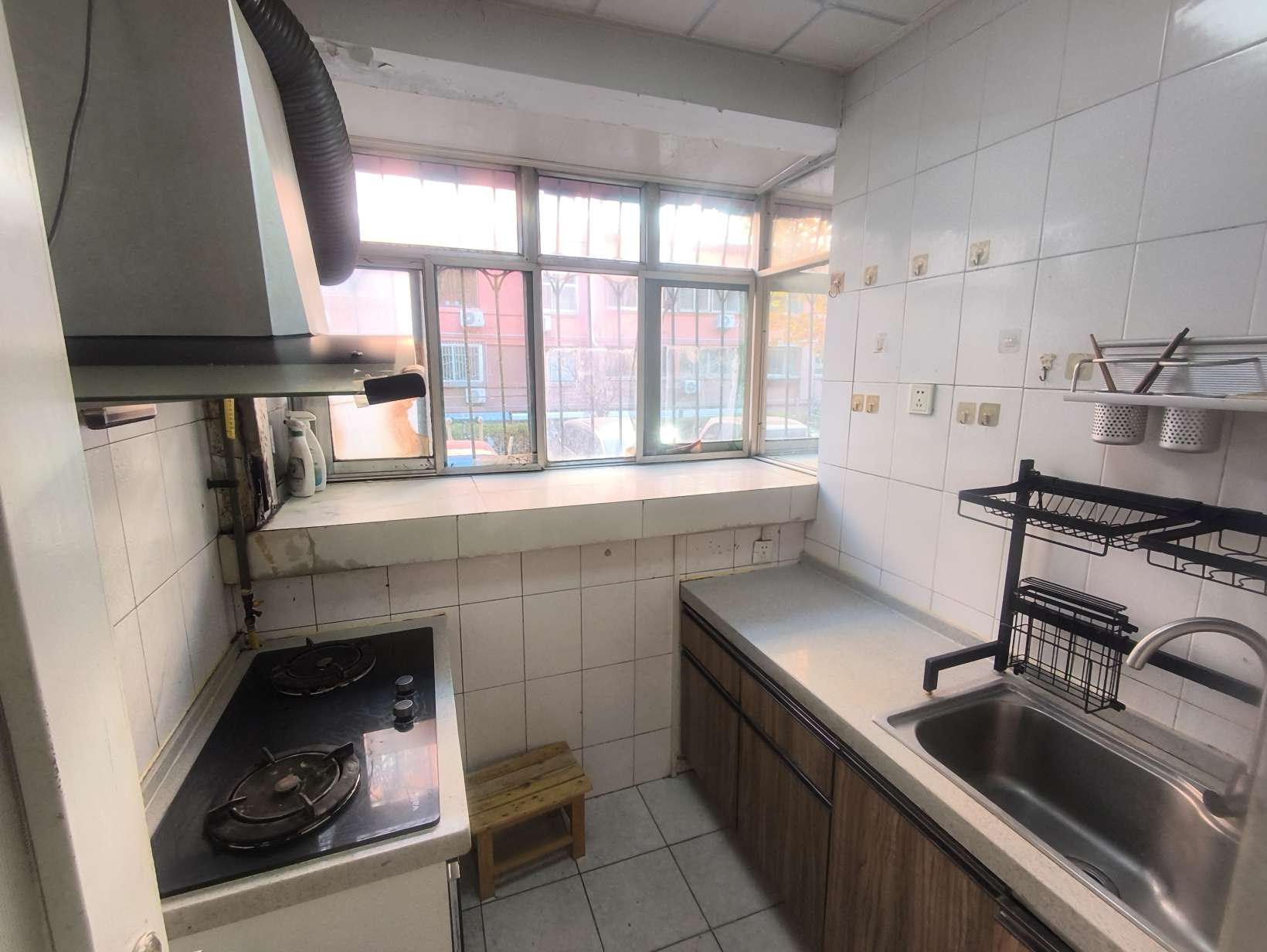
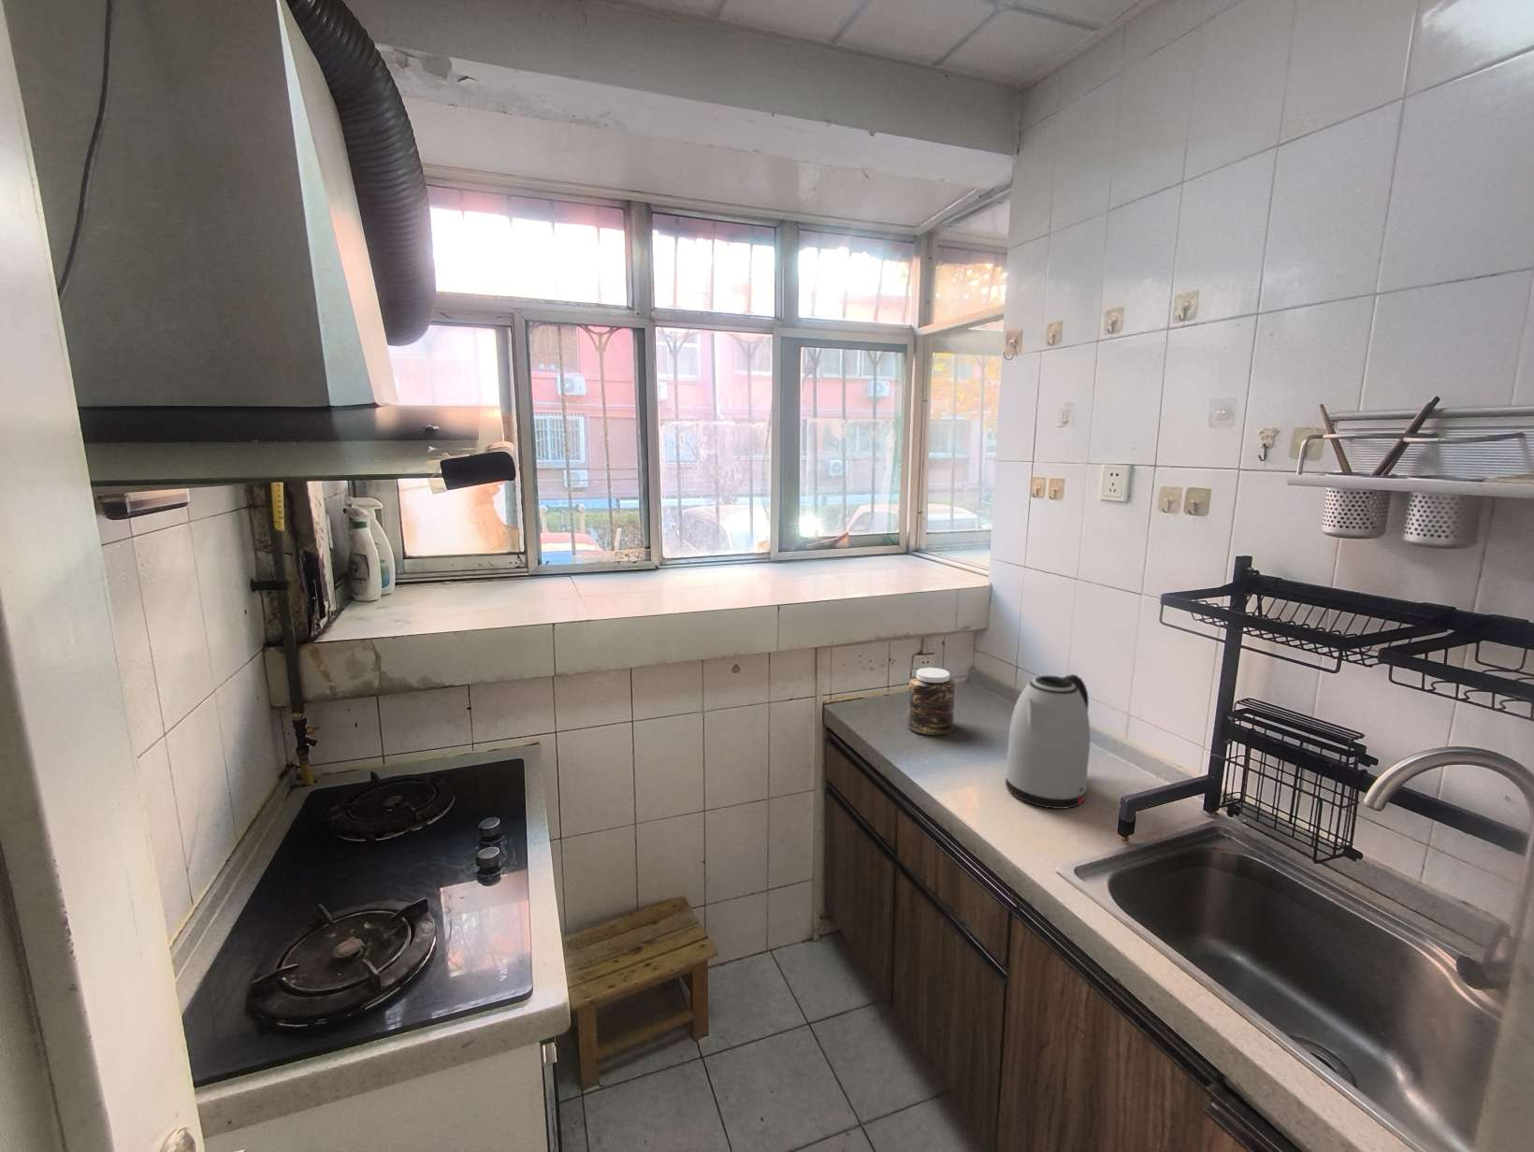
+ kettle (1056, 731)
+ jar (931, 699)
